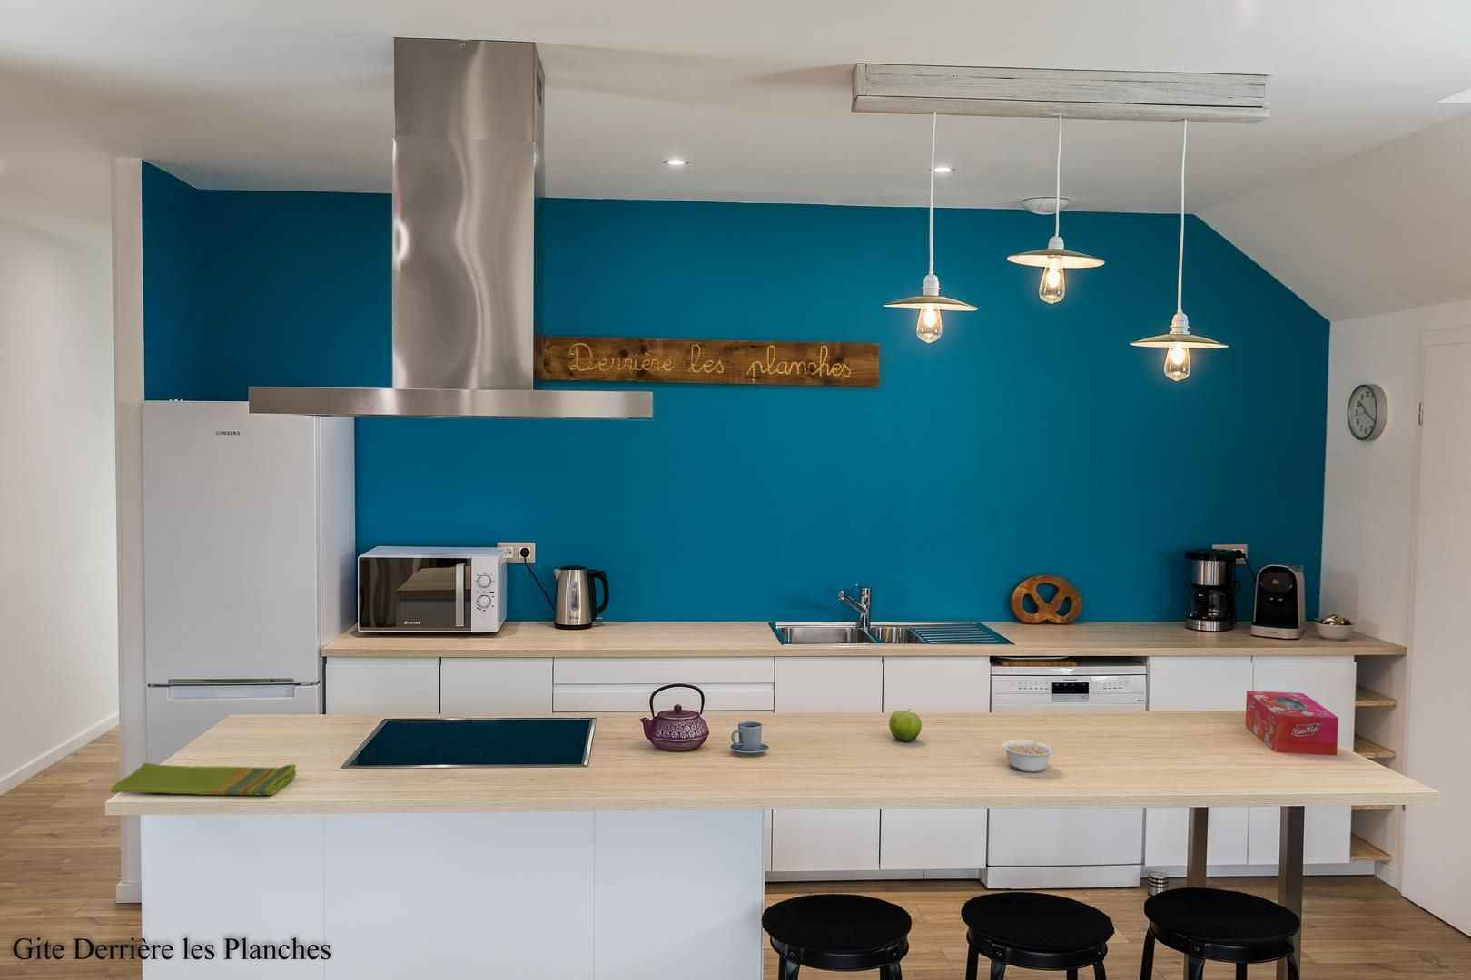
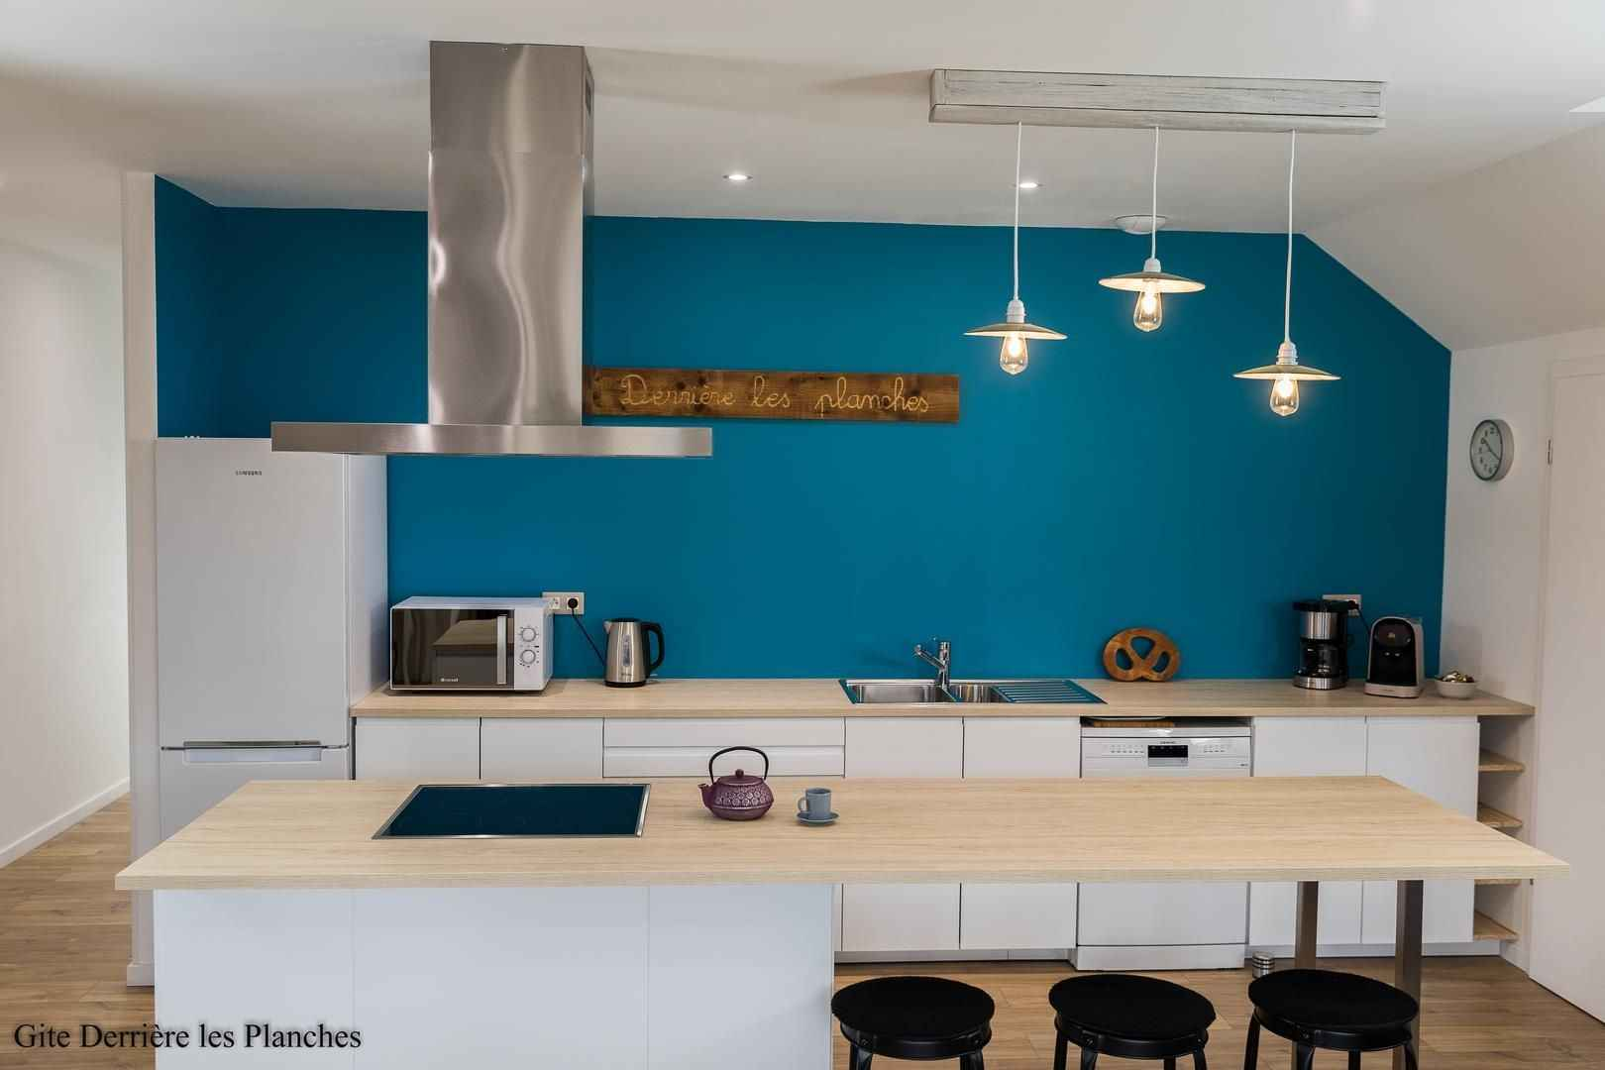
- tissue box (1289, 722)
- legume (1026, 754)
- dish towel (206, 779)
- fruit (904, 724)
